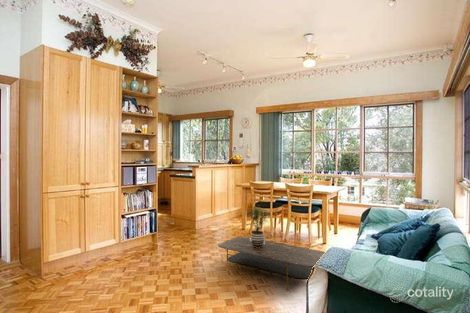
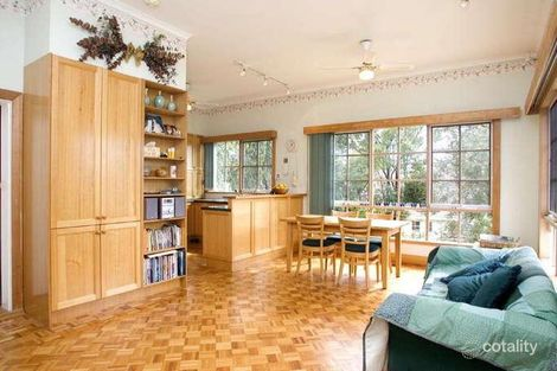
- potted plant (259, 226)
- coffee table (270, 260)
